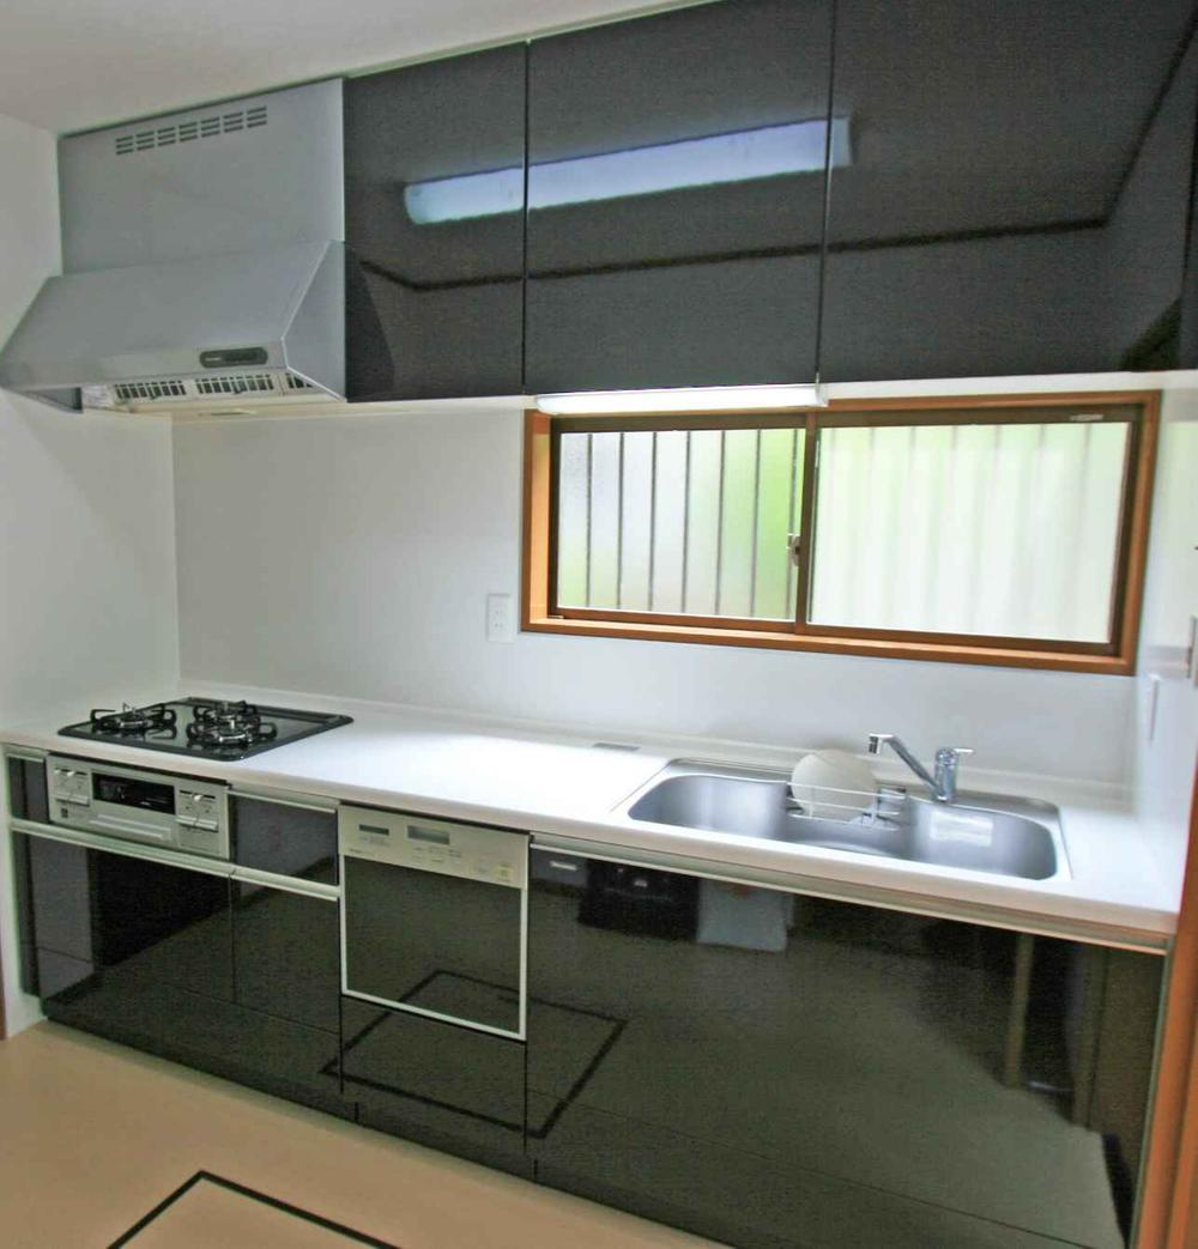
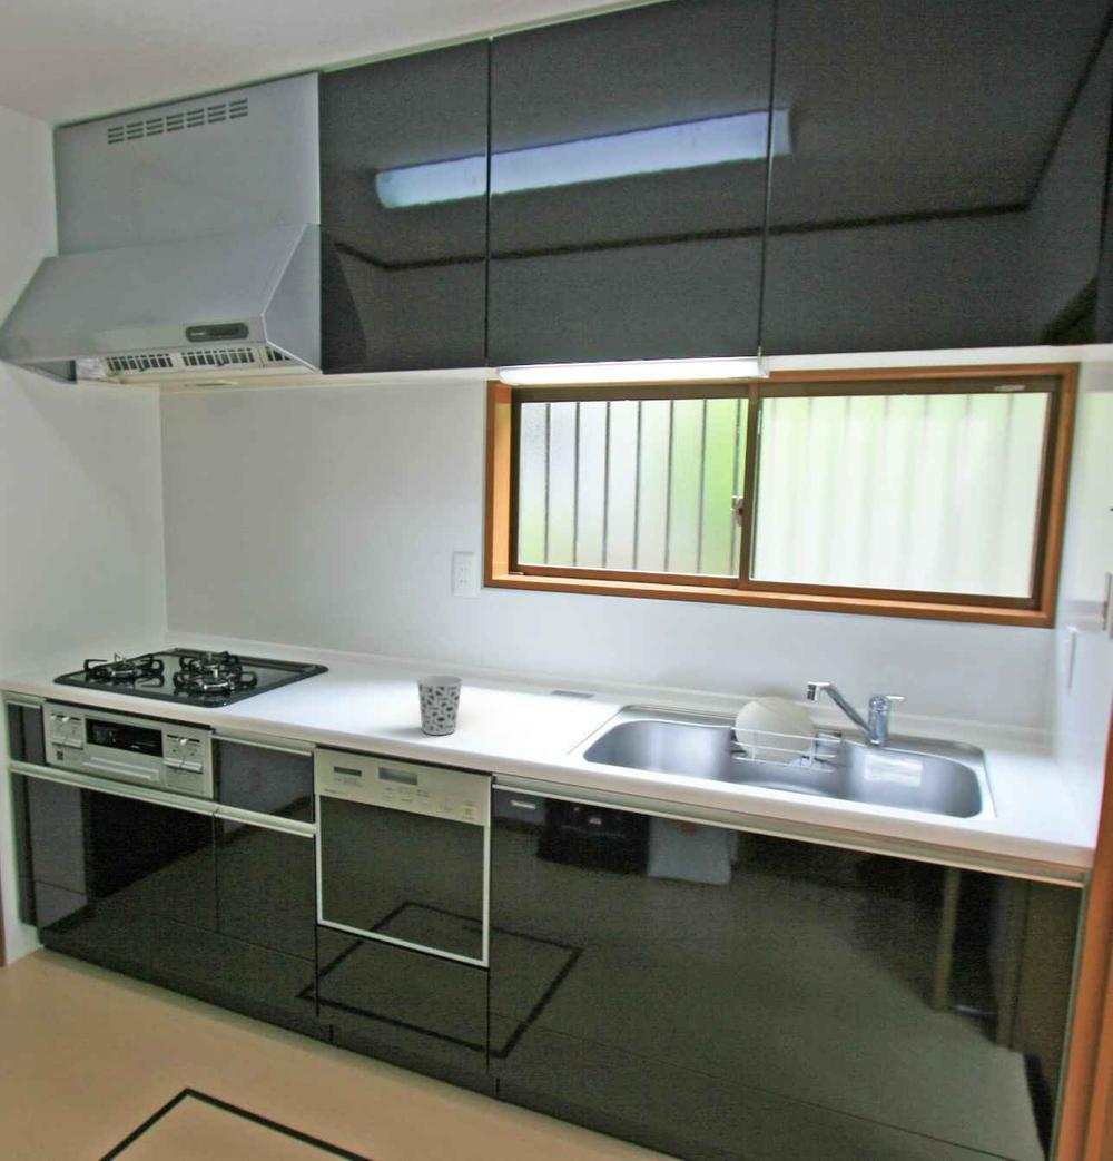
+ cup (439, 705)
